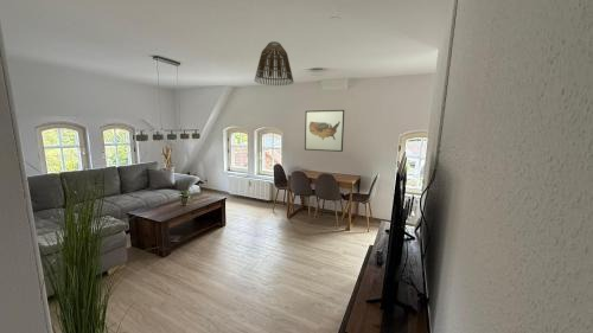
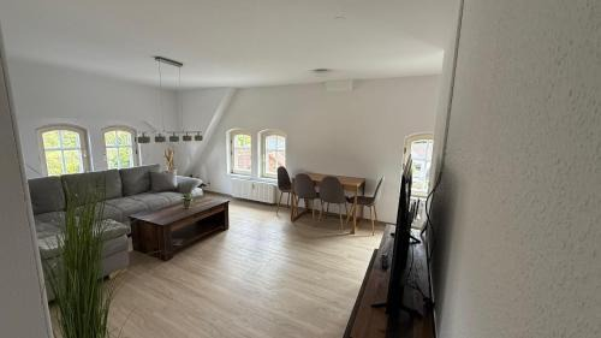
- lamp shade (273, 63)
- wall art (323, 130)
